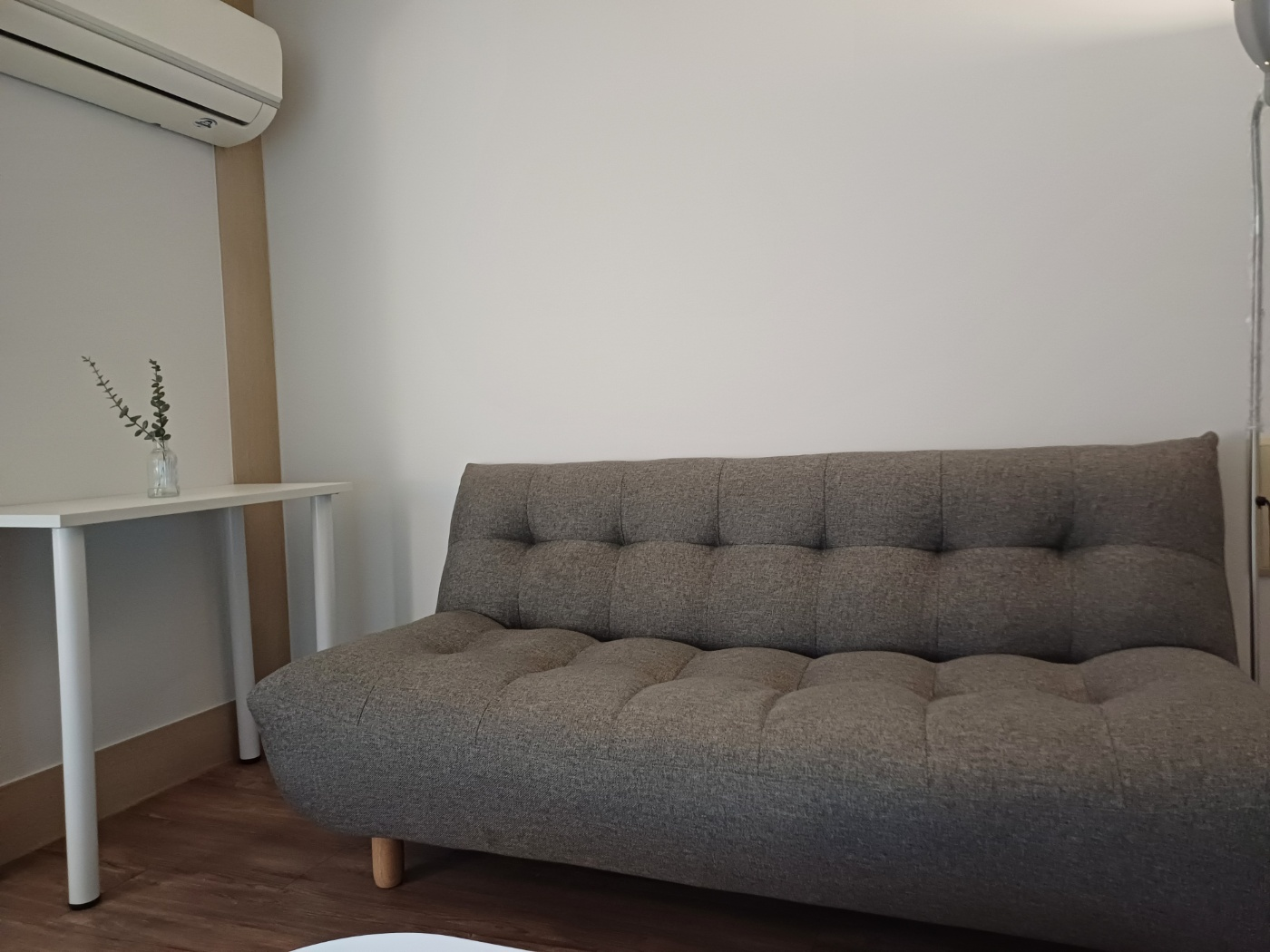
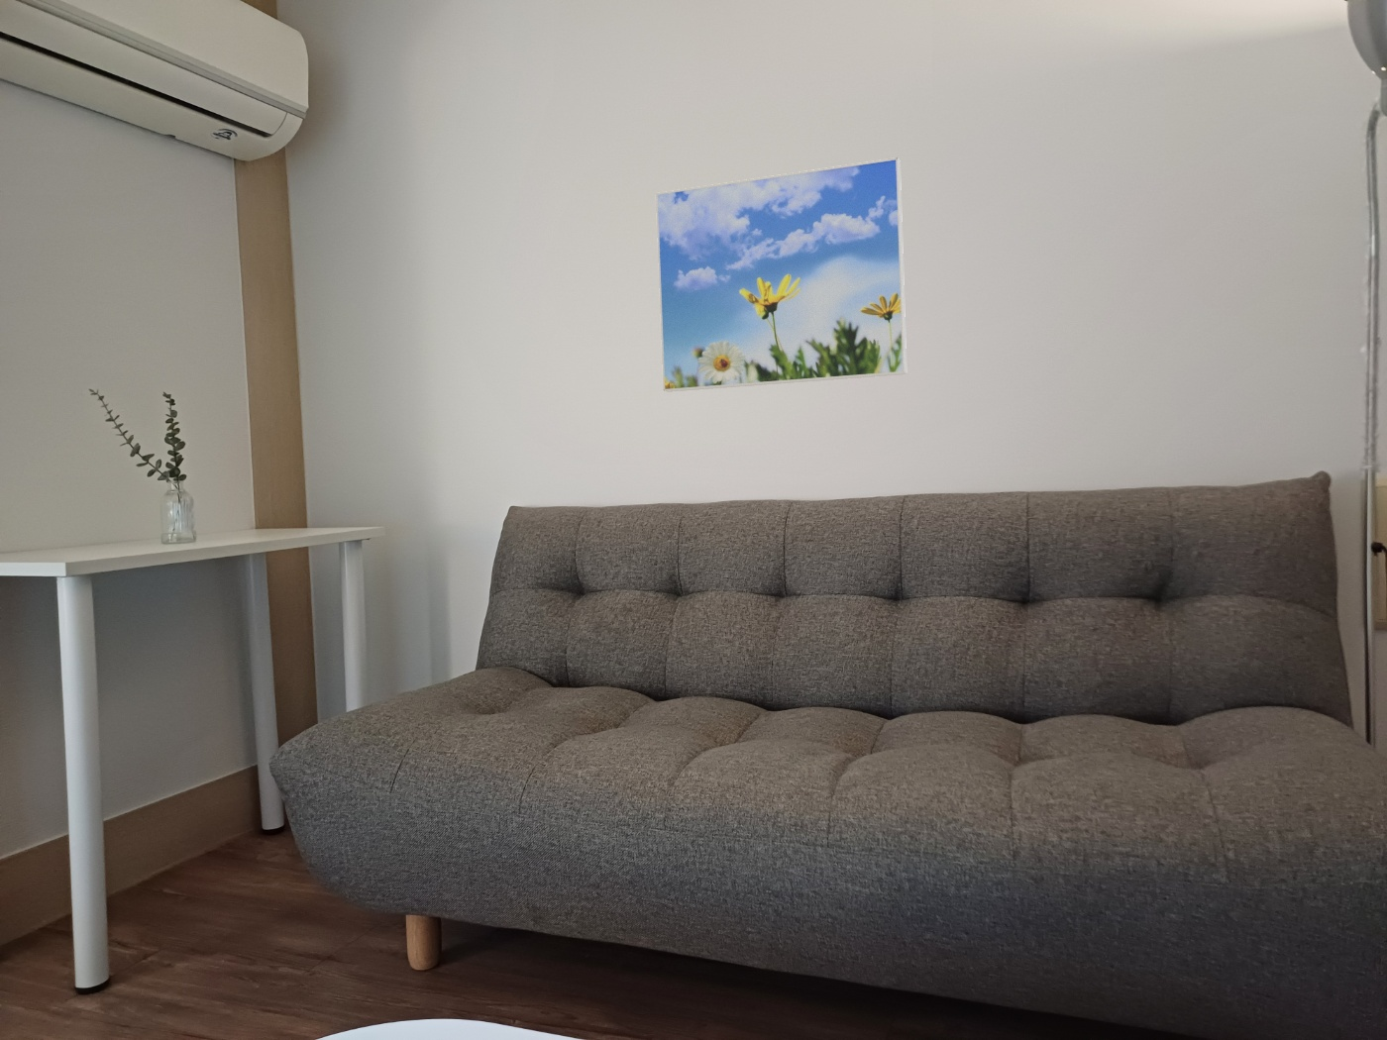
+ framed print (777, 281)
